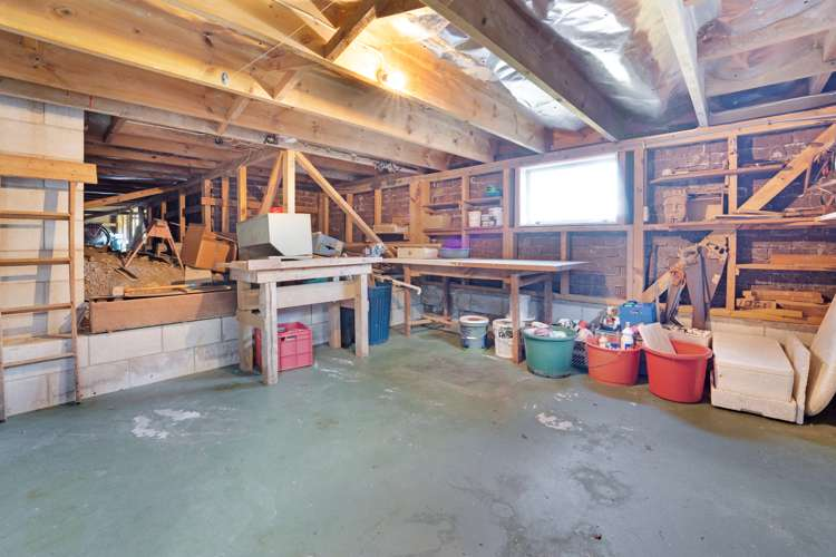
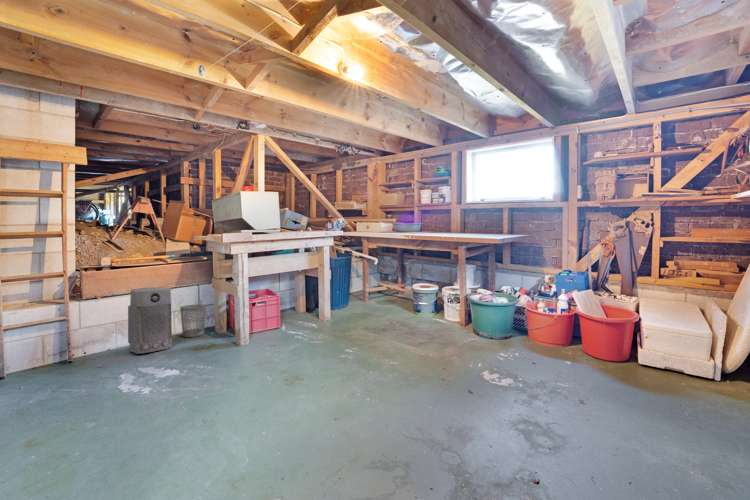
+ air purifier (150, 318)
+ wastebasket (193, 320)
